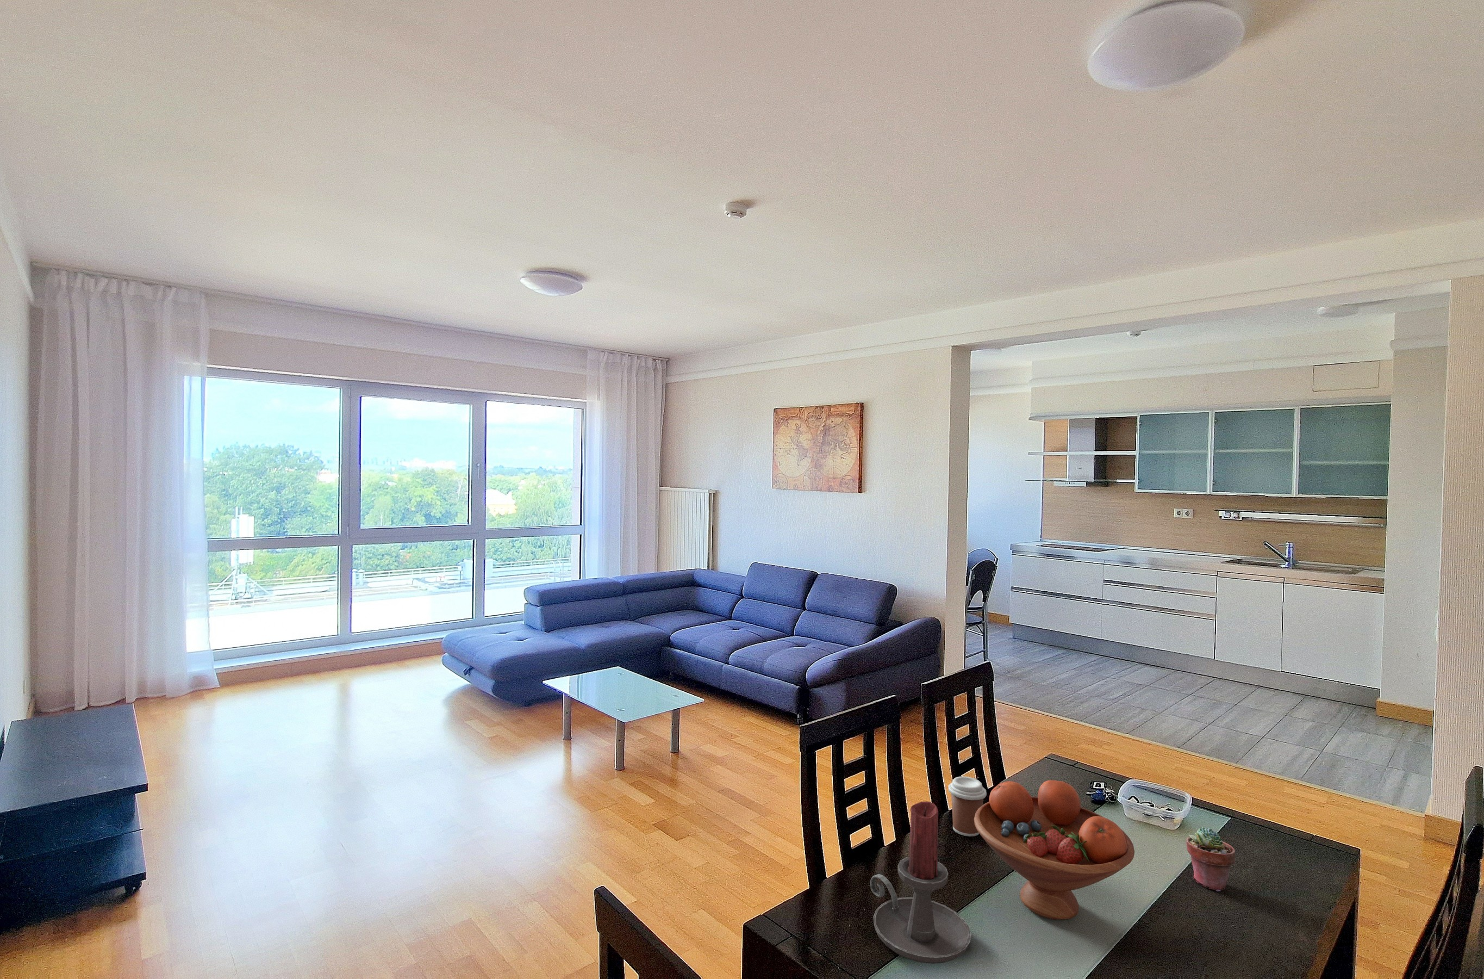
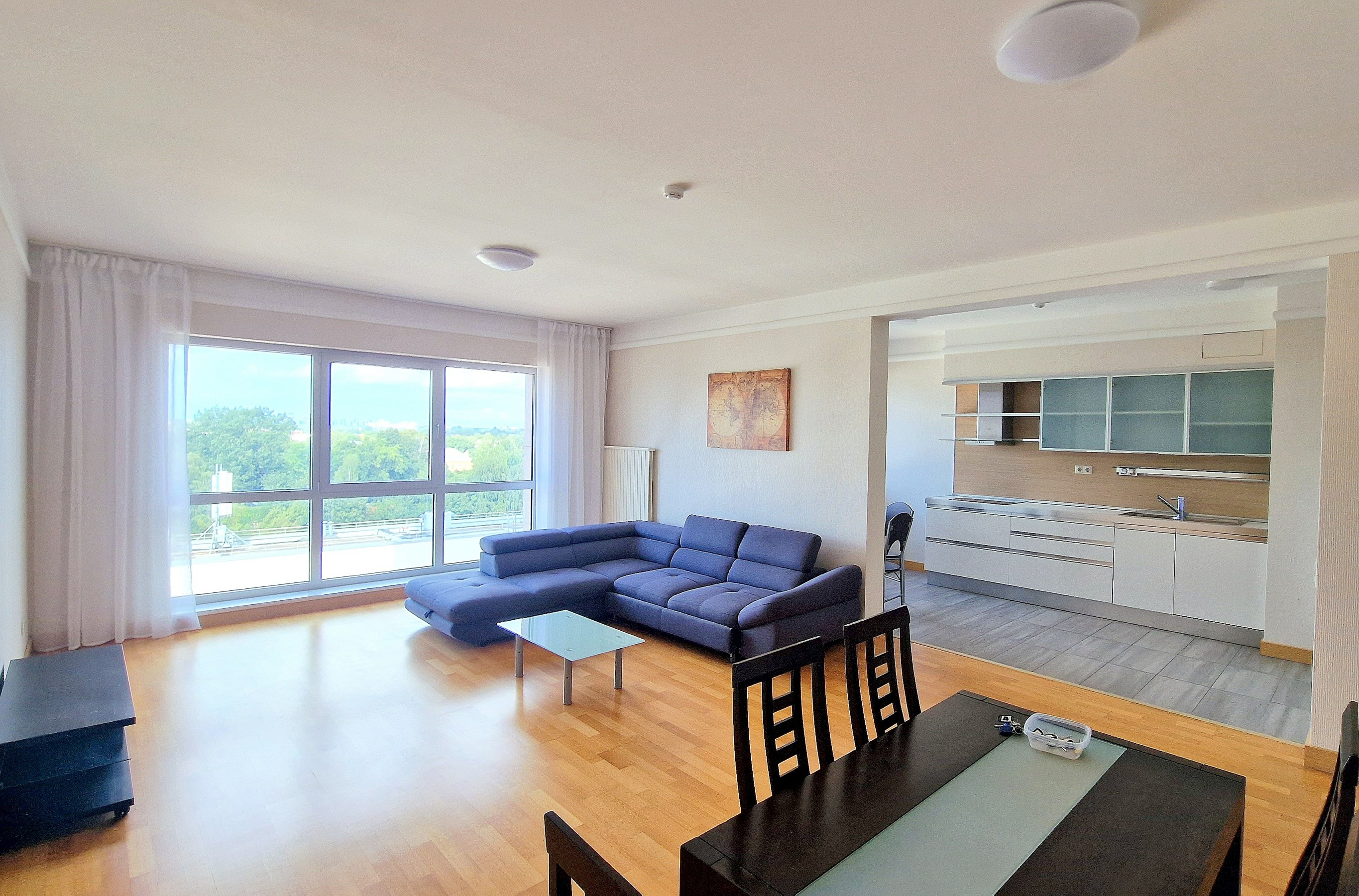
- potted succulent (1210, 856)
- fruit bowl (1050, 852)
- coffee cup (966, 805)
- candle holder (913, 864)
